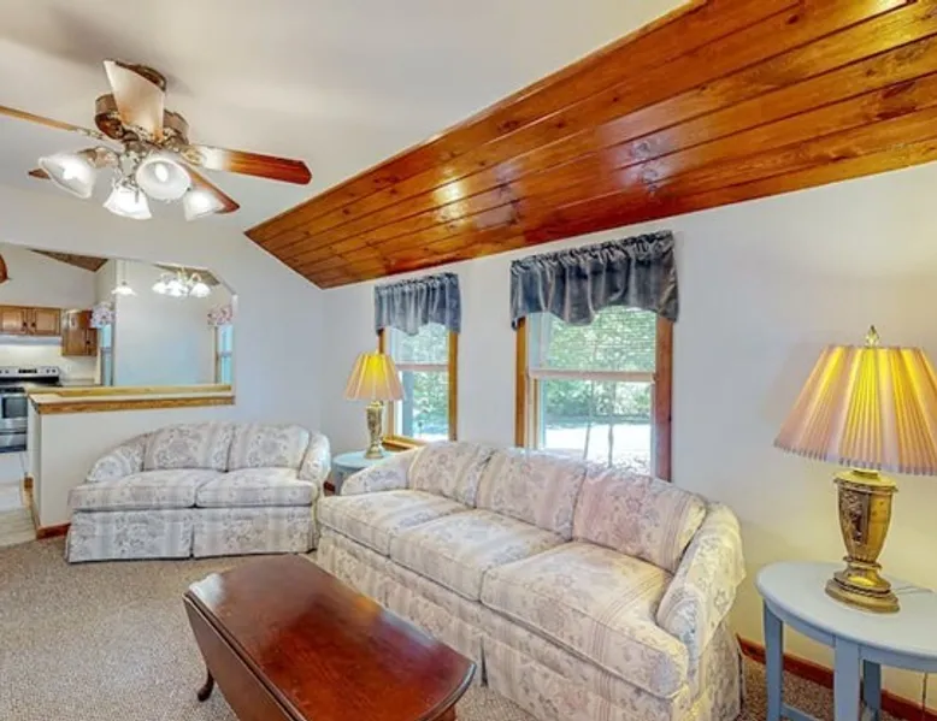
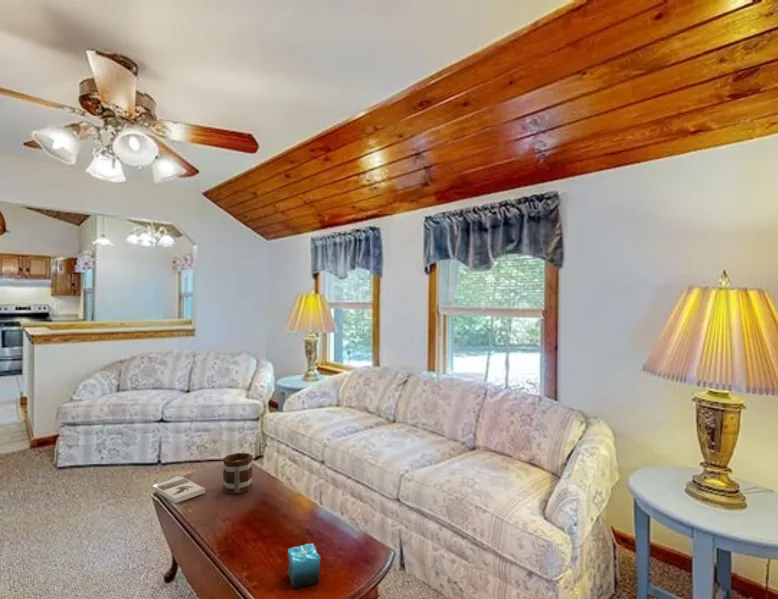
+ book (178, 489)
+ candle (303, 559)
+ mug (237, 475)
